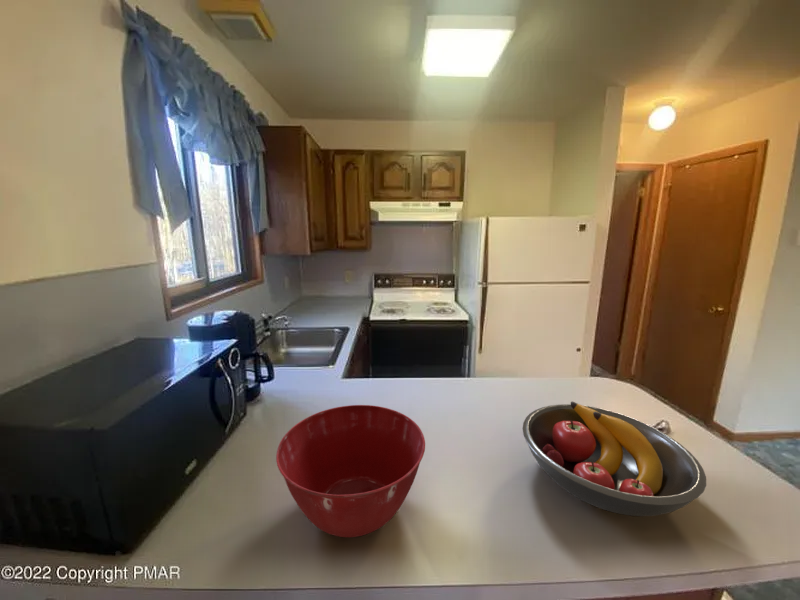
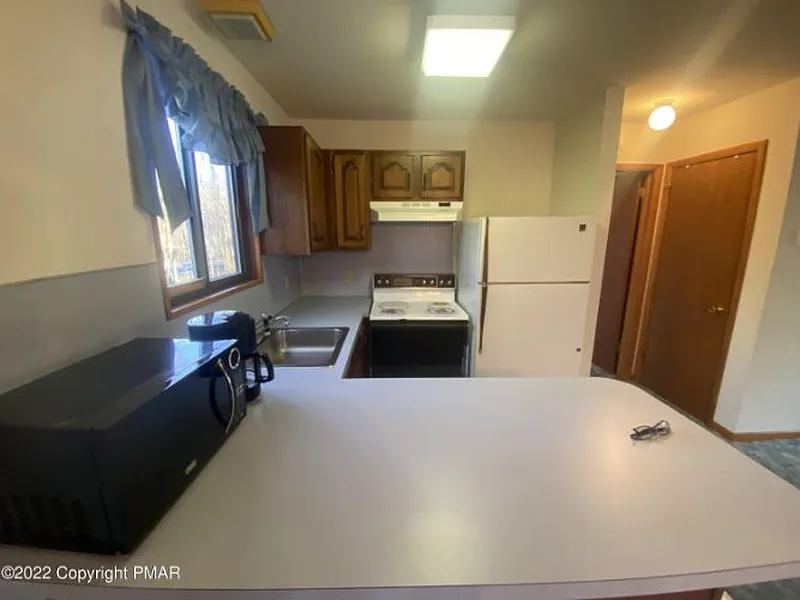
- mixing bowl (353, 474)
- fruit bowl (601, 456)
